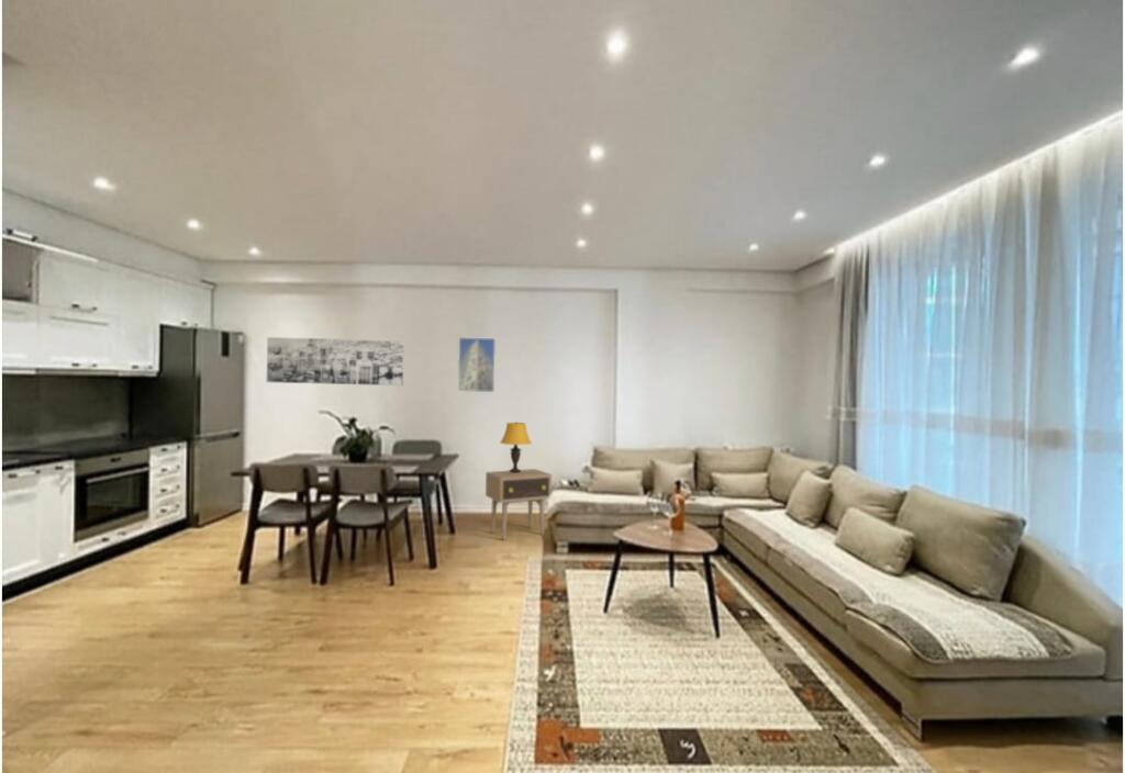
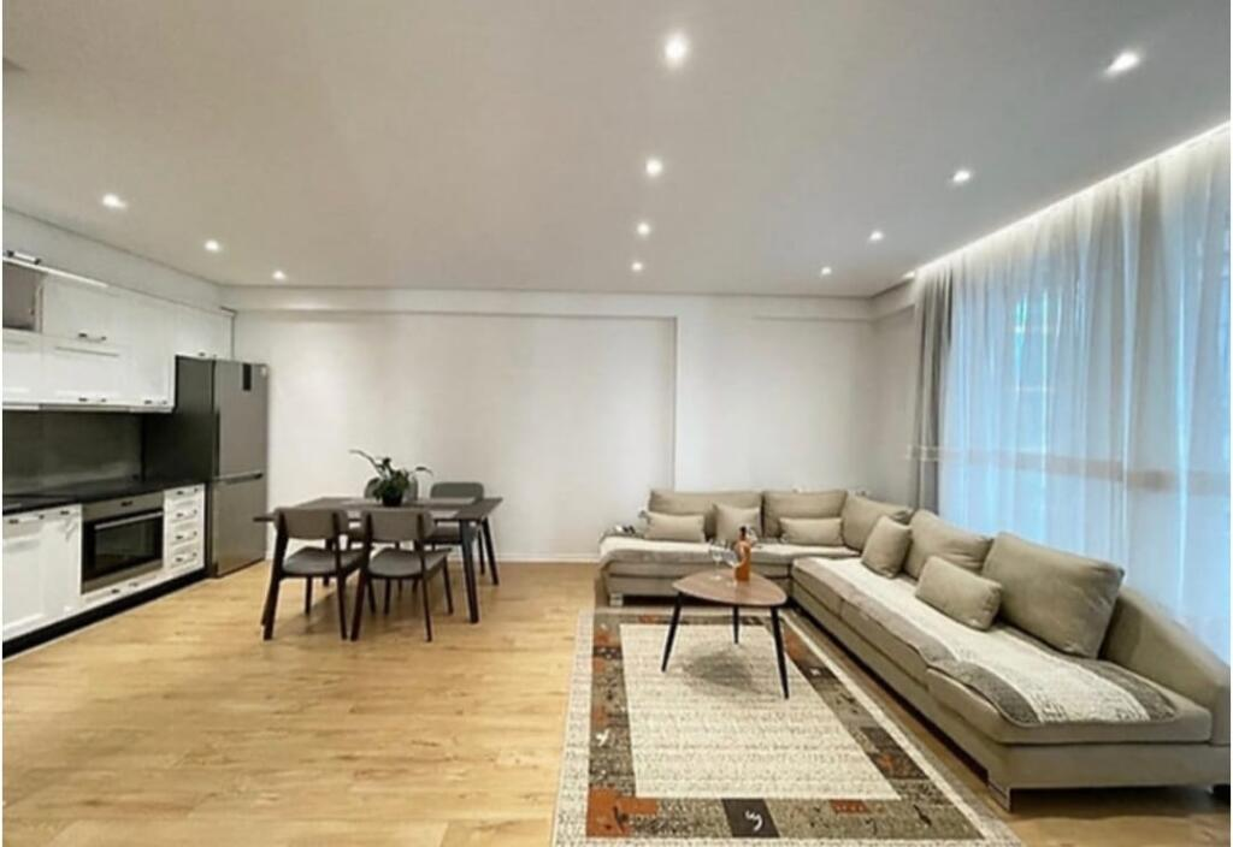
- table lamp (515, 447)
- side table (519, 502)
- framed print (476, 365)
- wall art (335, 361)
